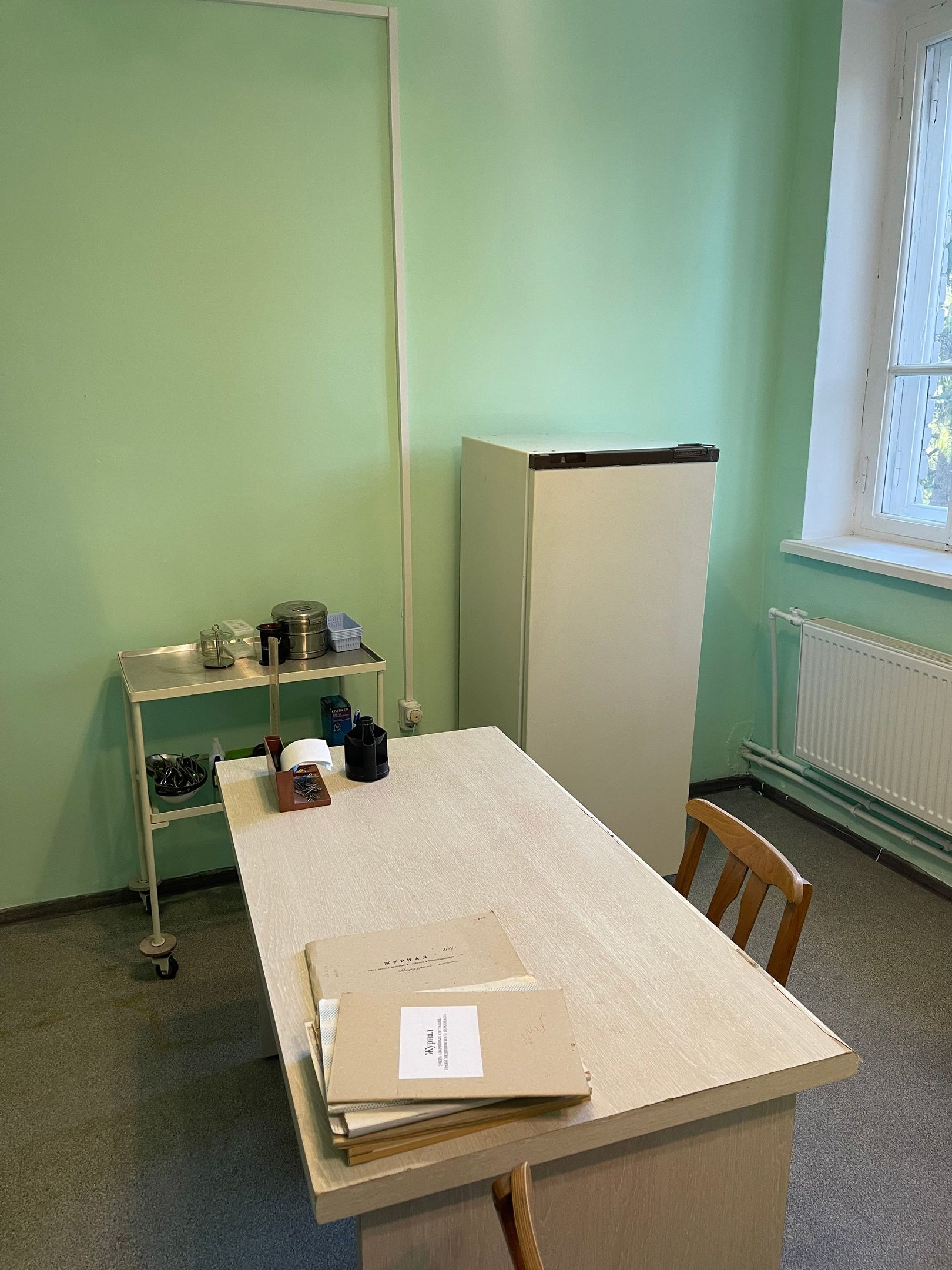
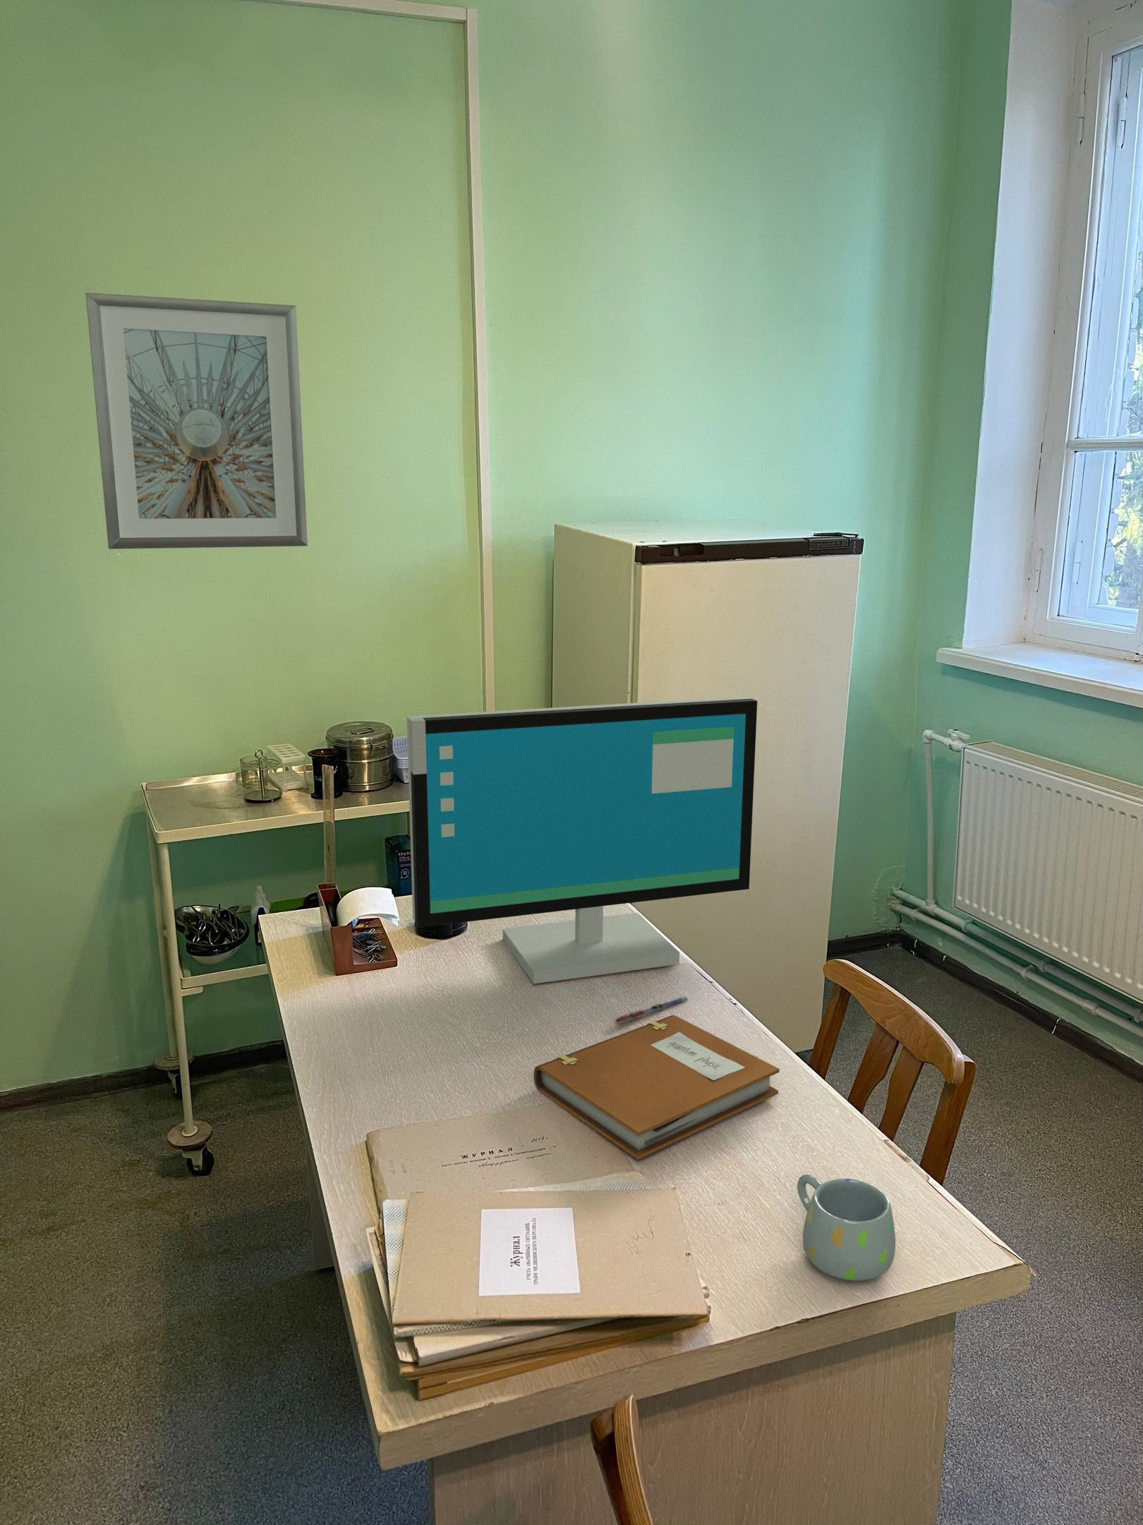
+ pen (652, 1007)
+ picture frame (202, 426)
+ computer monitor (590, 833)
+ notebook (658, 1077)
+ mug (838, 1221)
